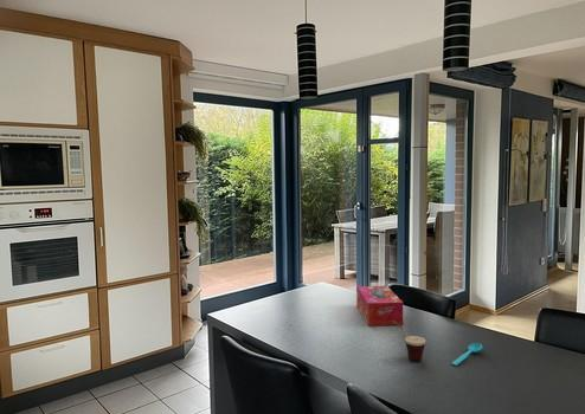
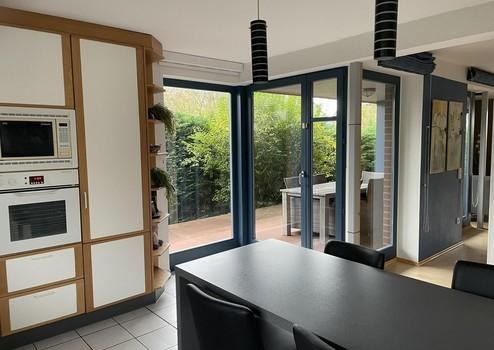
- spoon (467, 354)
- cup (407, 339)
- tissue box (378, 304)
